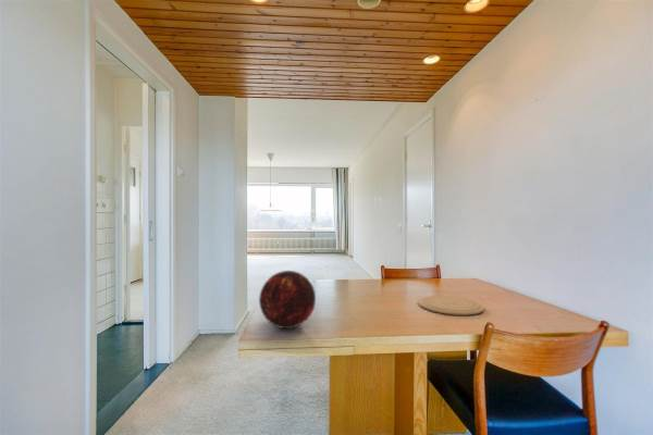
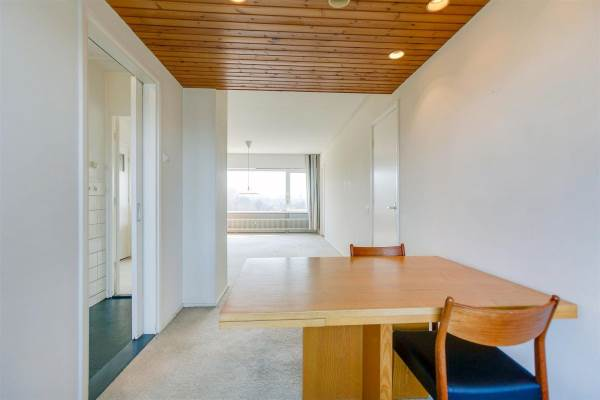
- decorative orb (287, 298)
- plate (449, 303)
